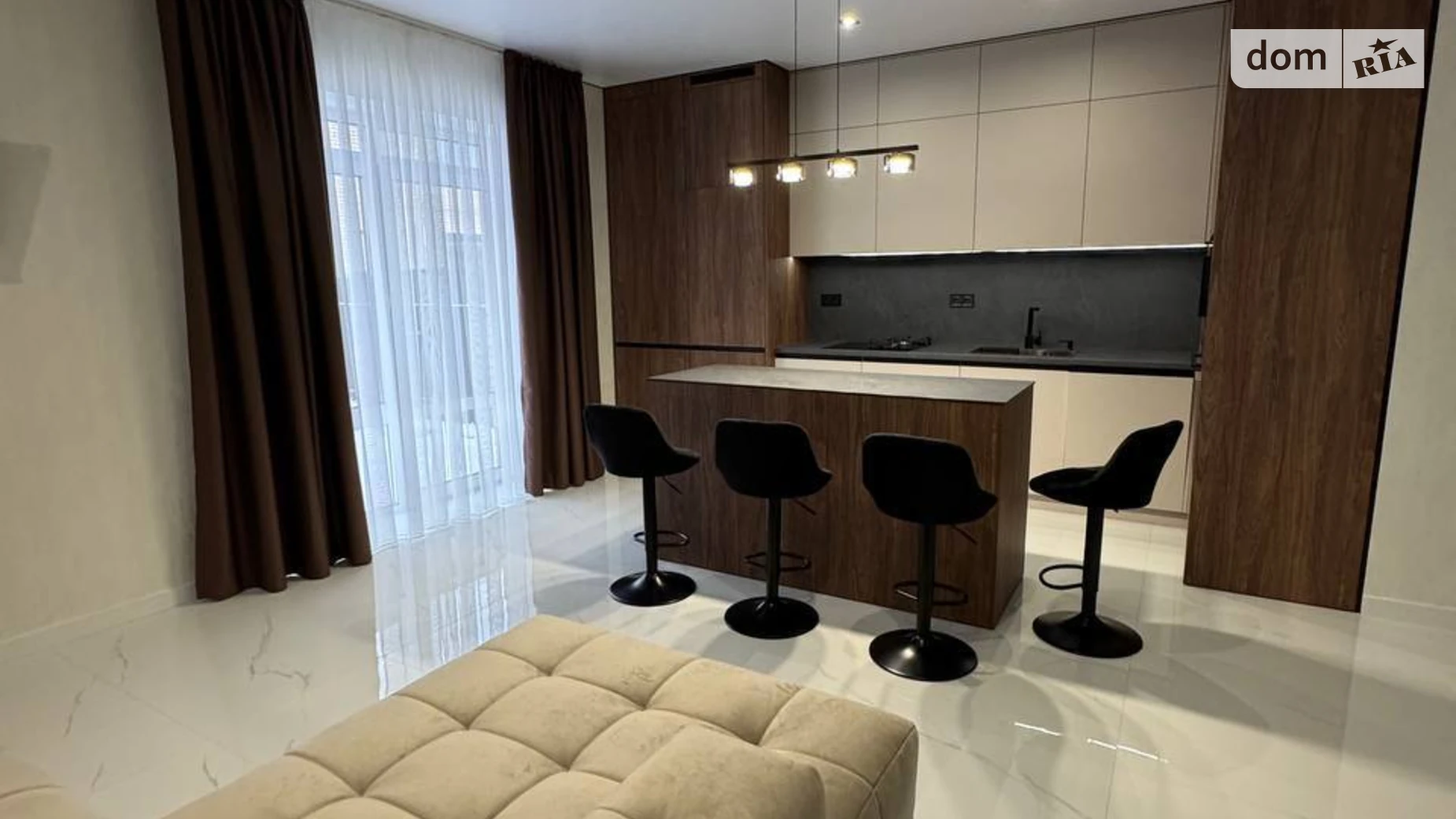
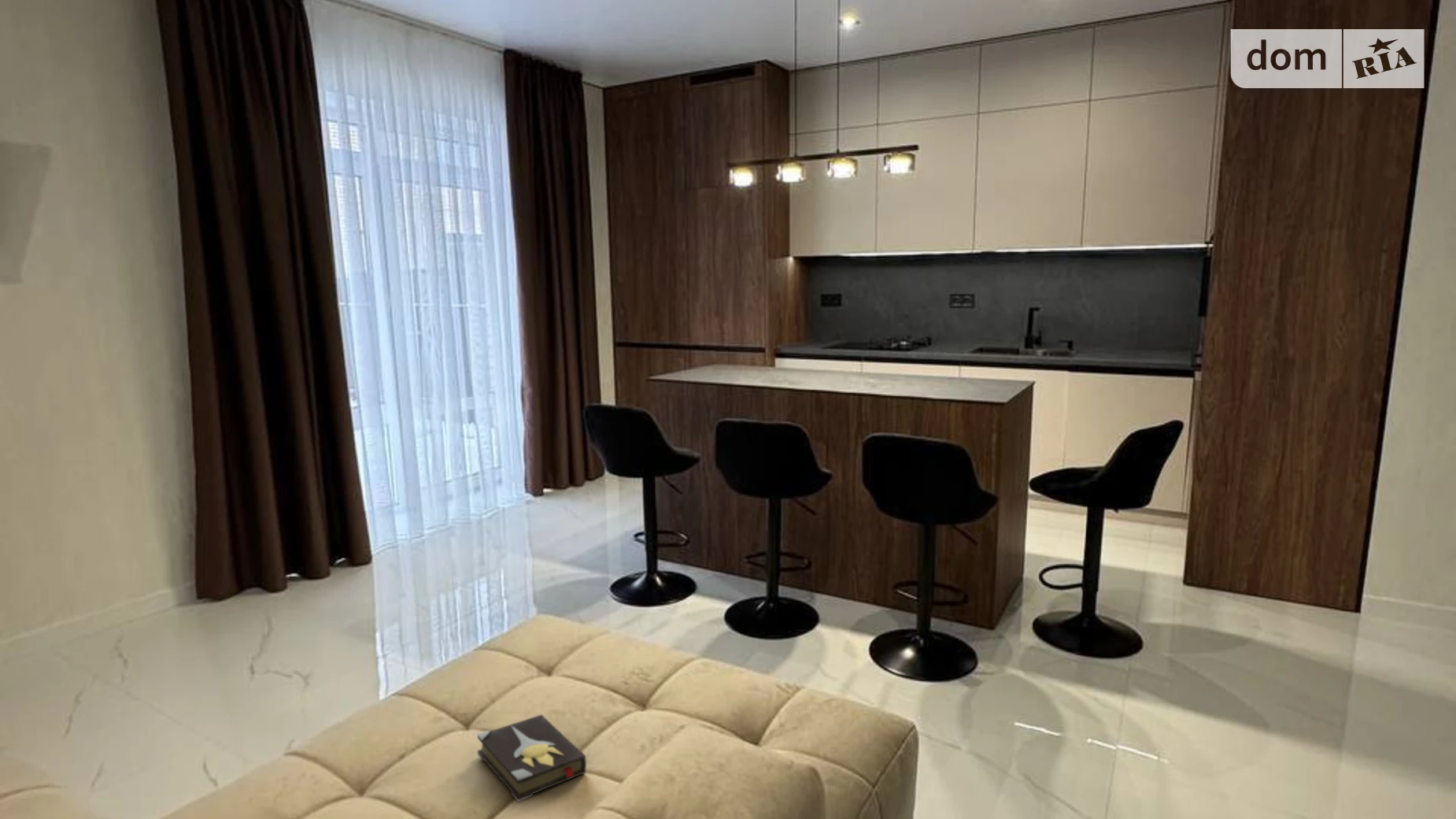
+ hardback book (530, 752)
